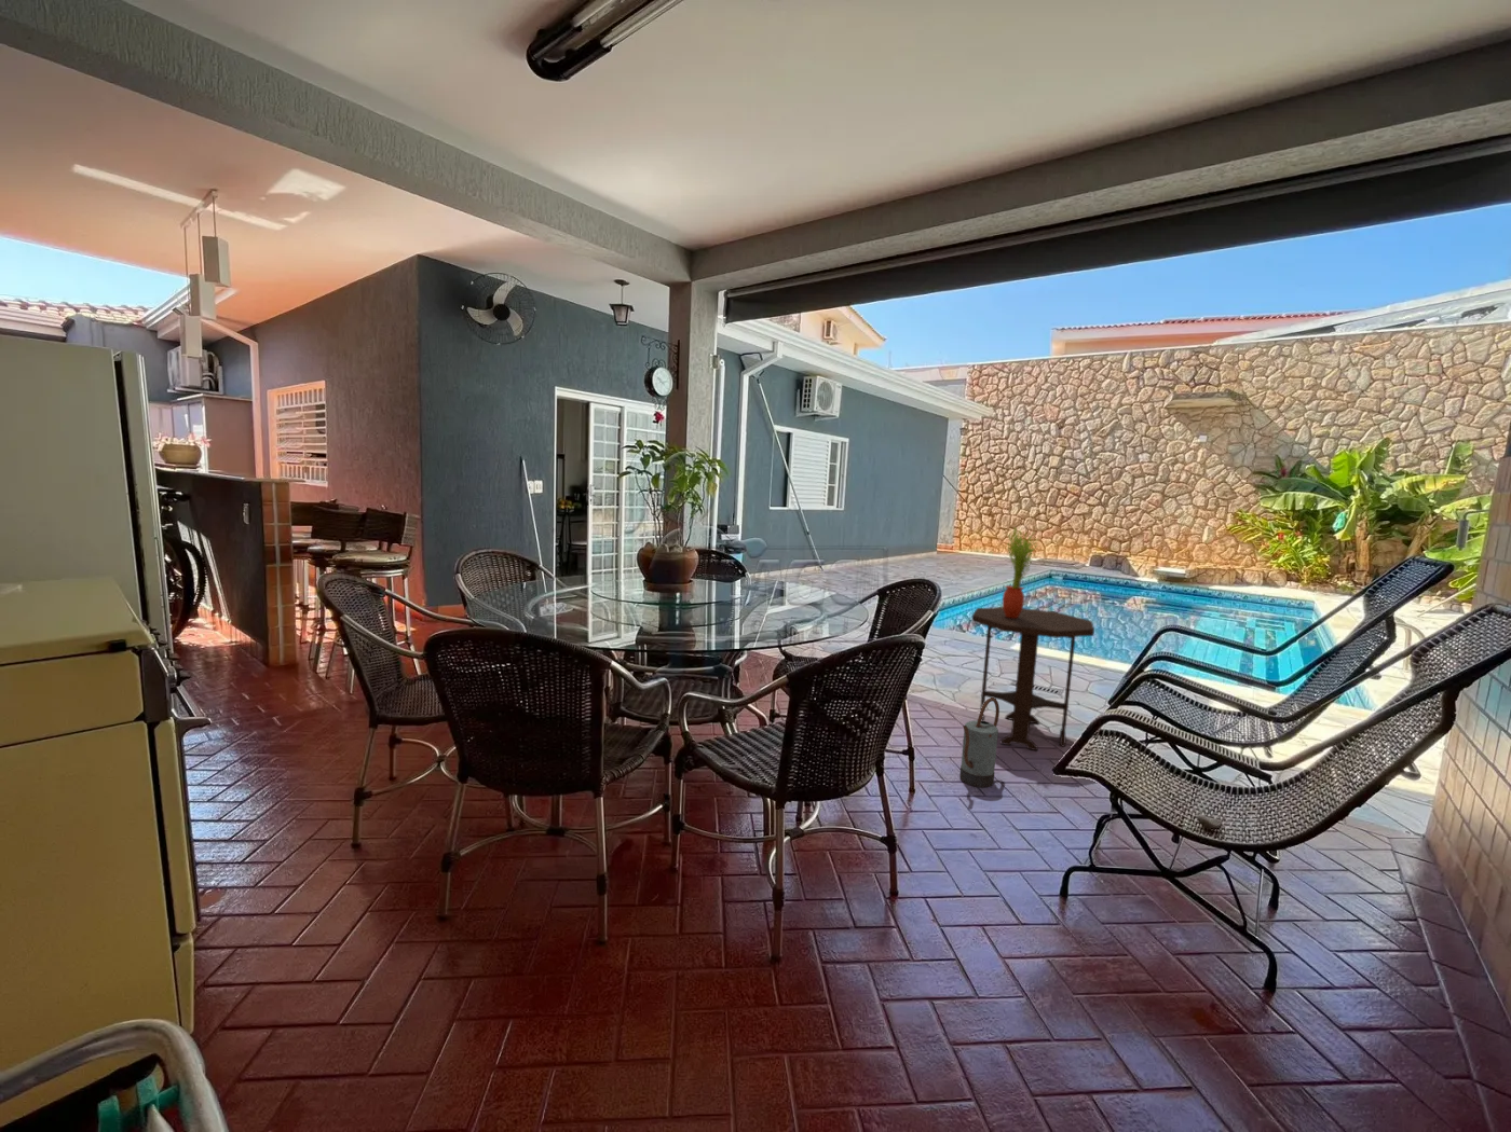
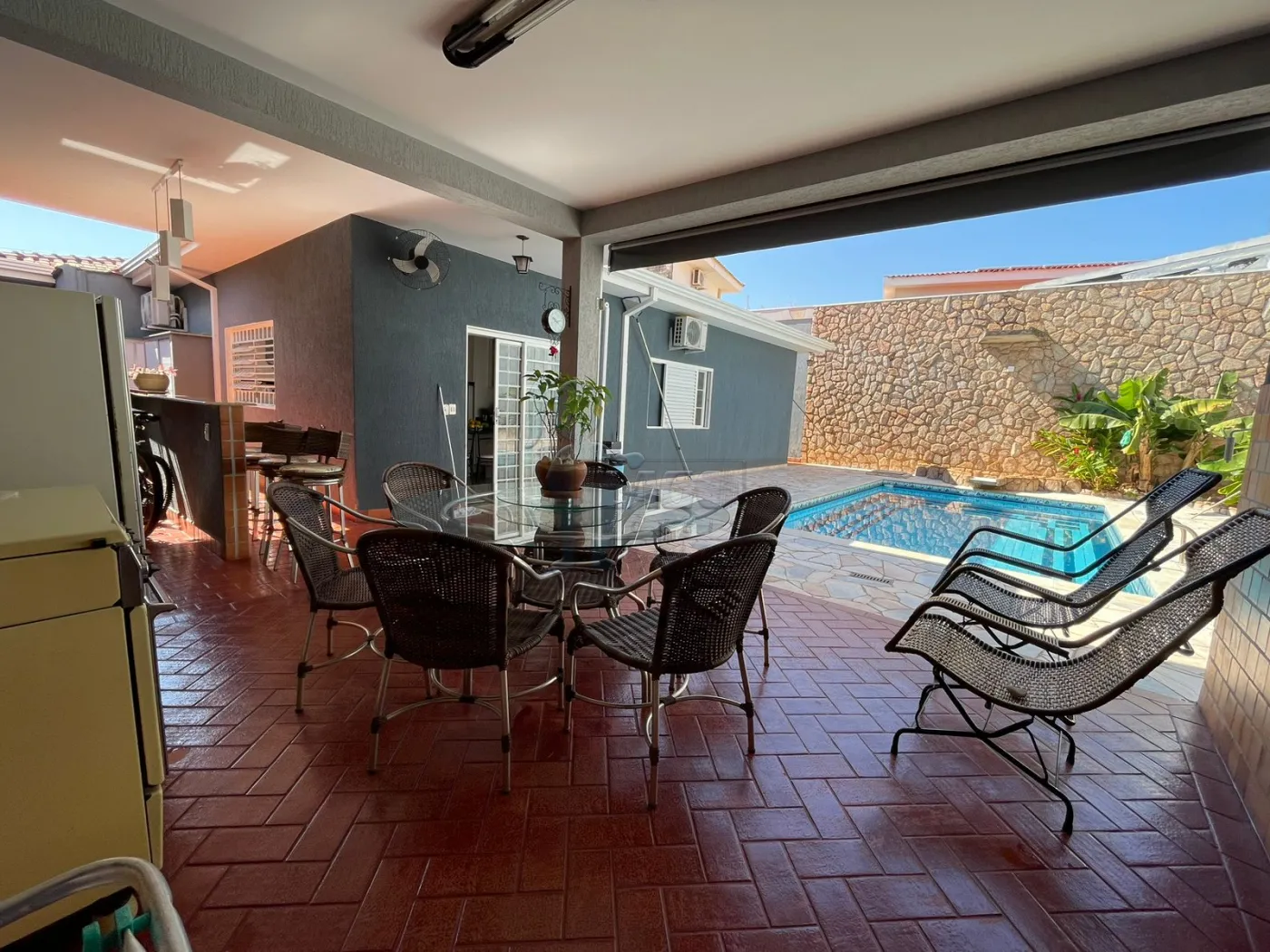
- side table (1026, 675)
- watering can (979, 741)
- potted plant (1018, 572)
